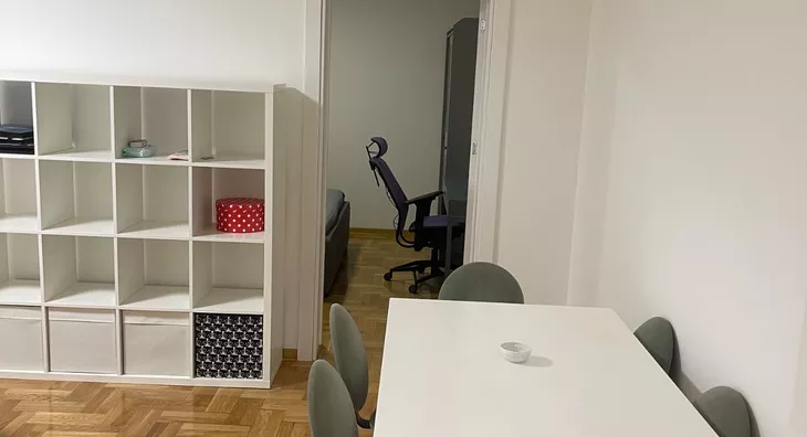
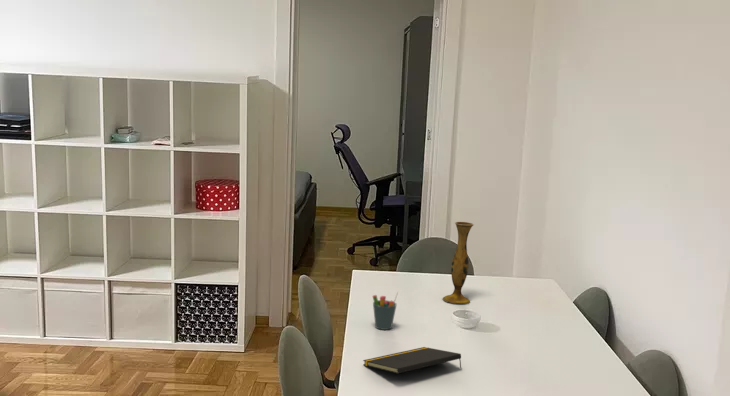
+ pen holder (384, 309)
+ vase (459, 262)
+ notepad (411, 359)
